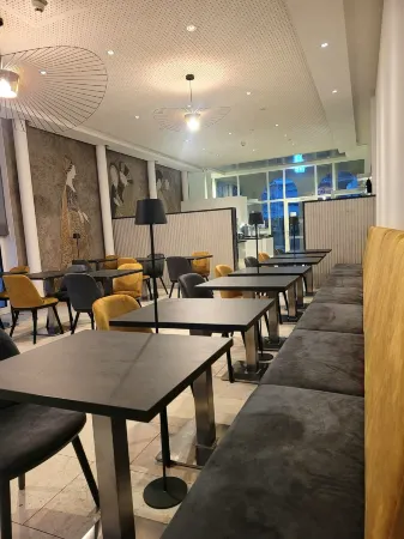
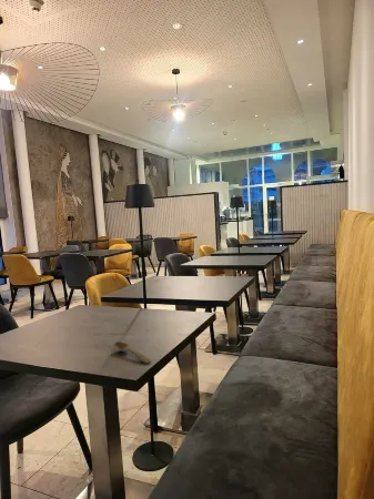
+ spoon (132, 352)
